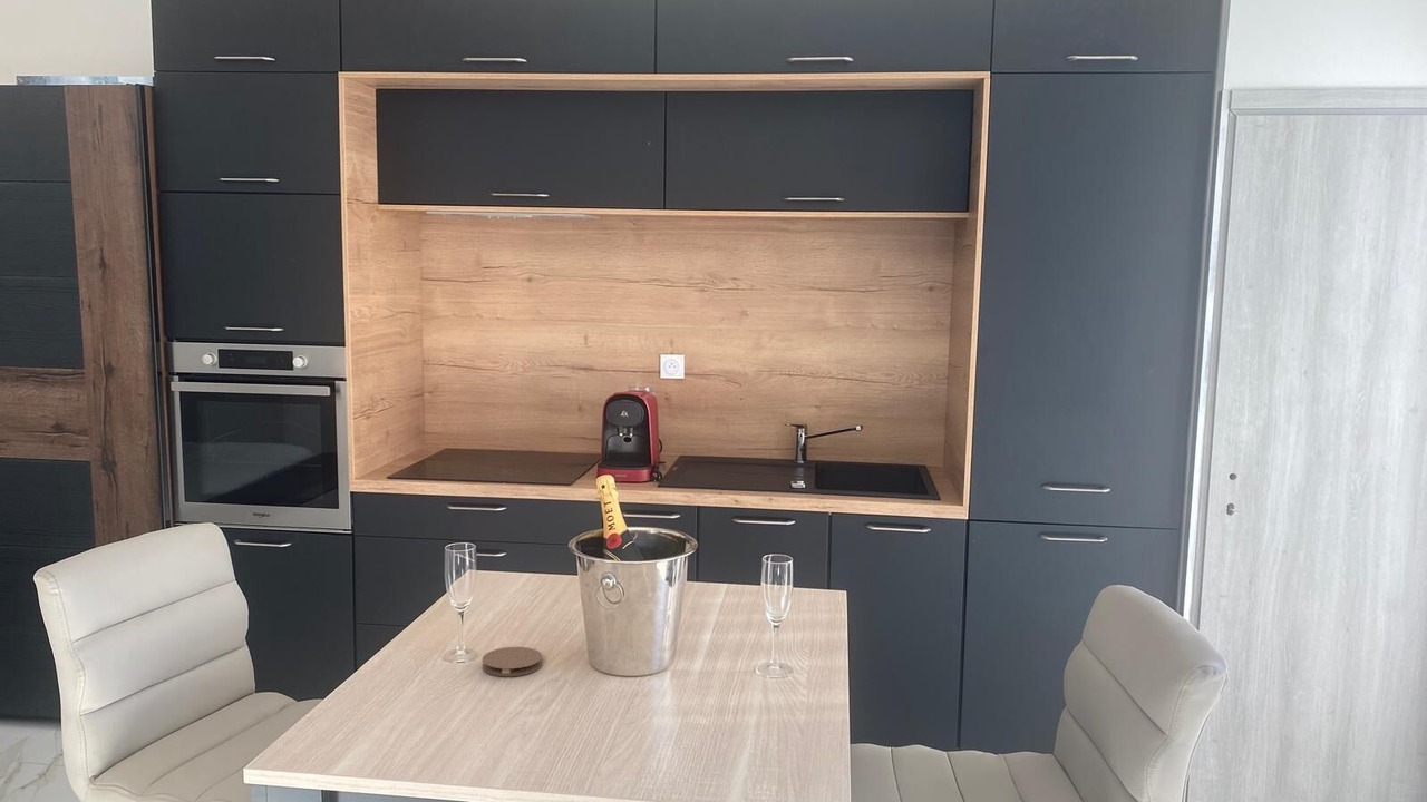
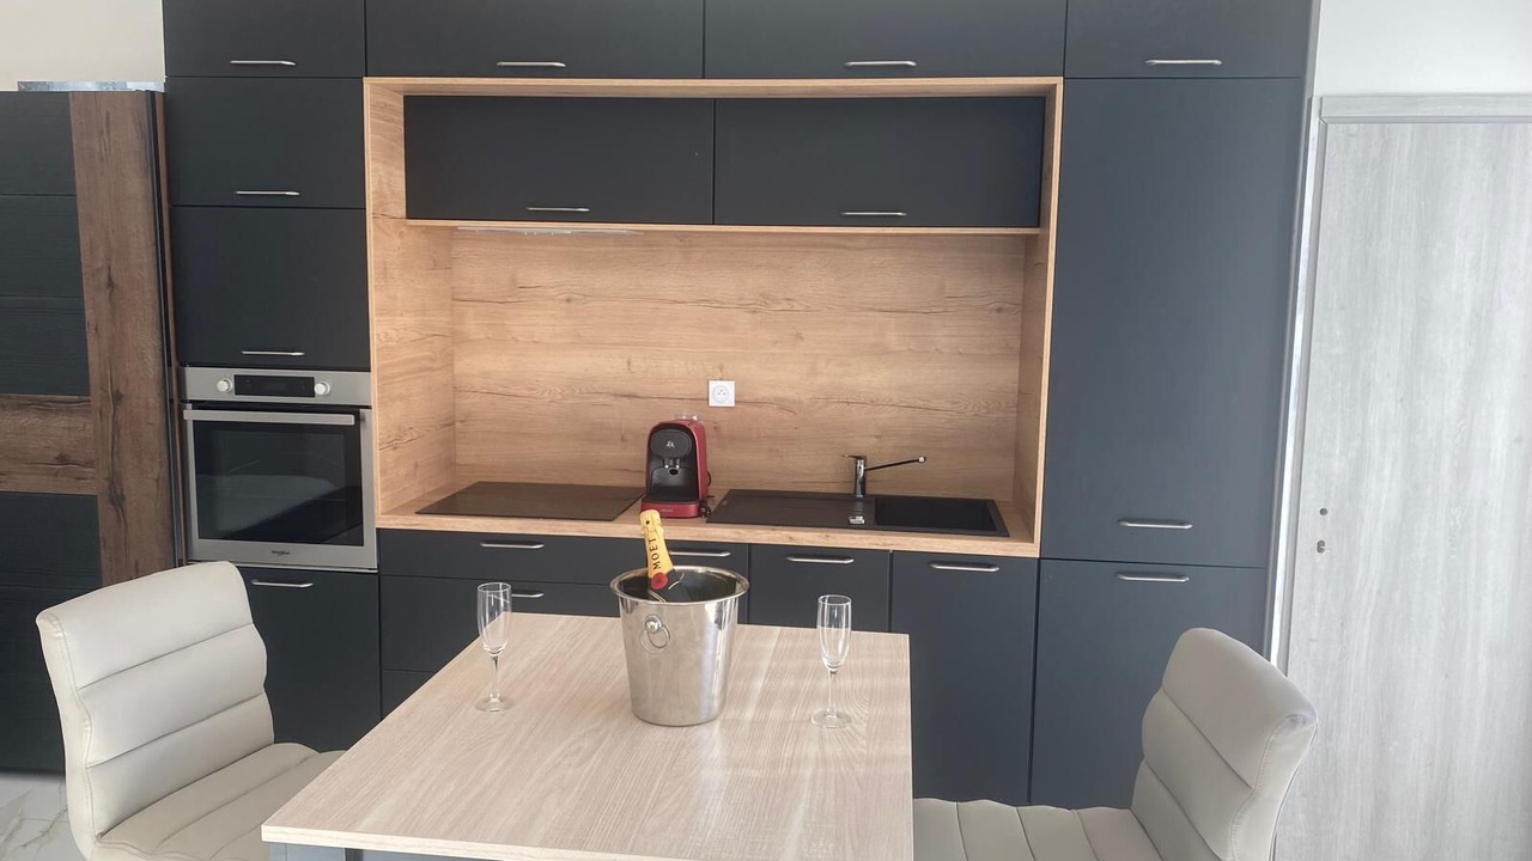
- coaster (512, 661)
